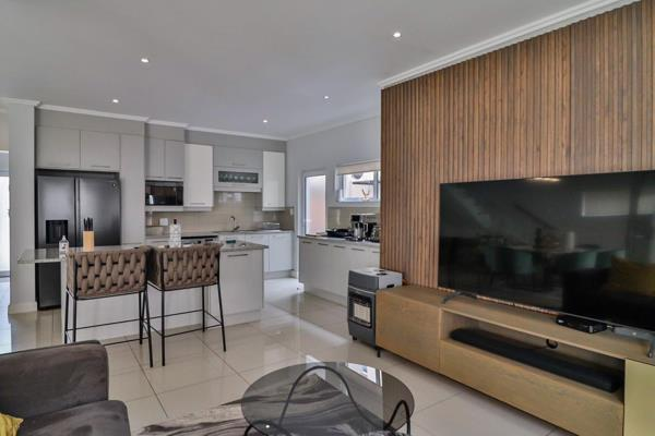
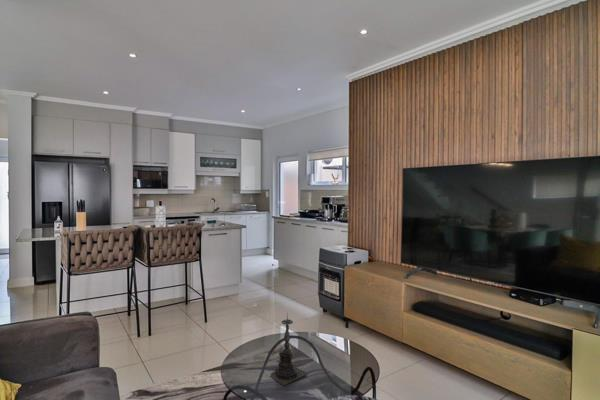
+ candle holder (286, 343)
